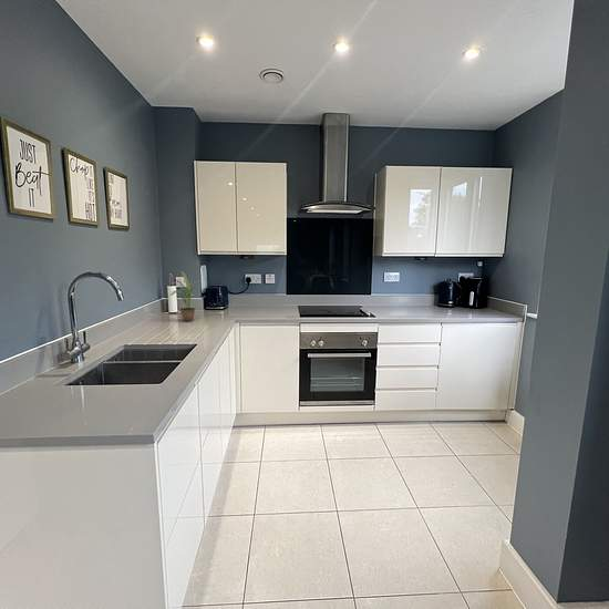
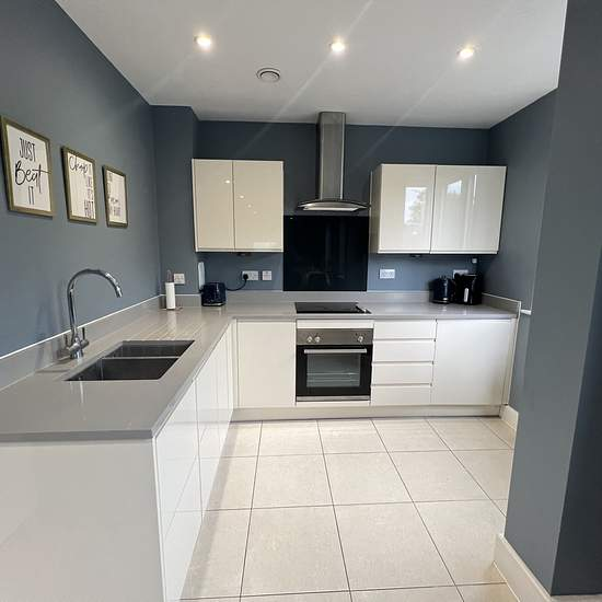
- potted plant (189, 296)
